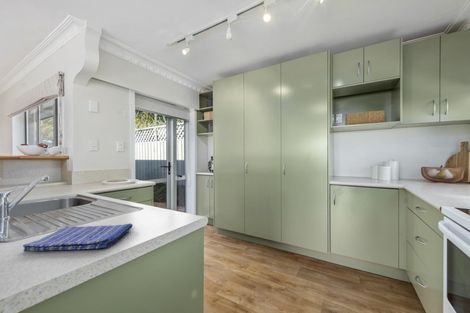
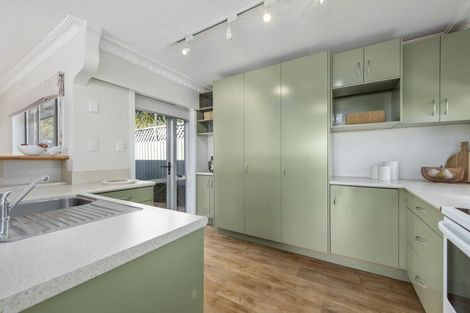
- dish towel (85, 234)
